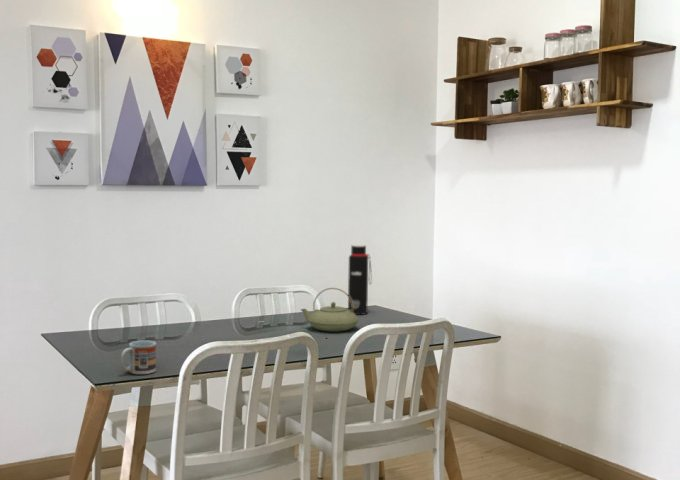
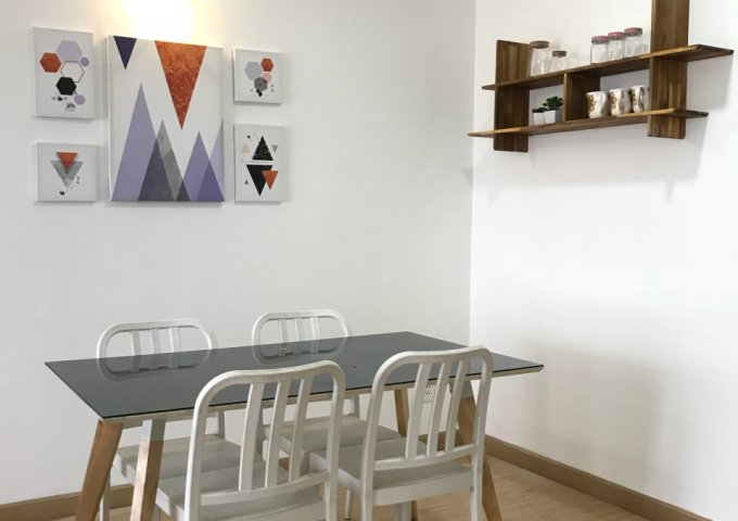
- cup (138, 358)
- water bottle (360, 279)
- teapot (329, 308)
